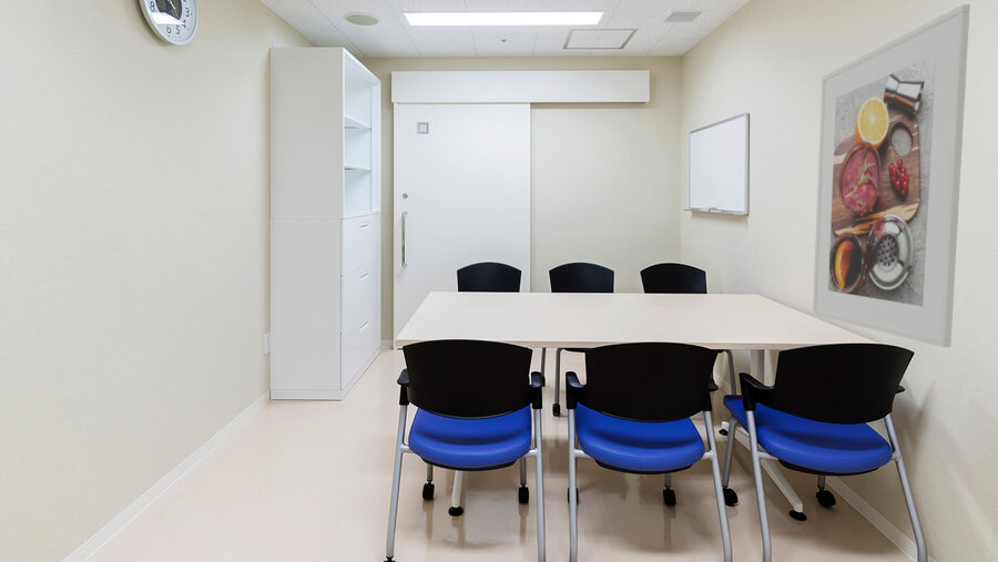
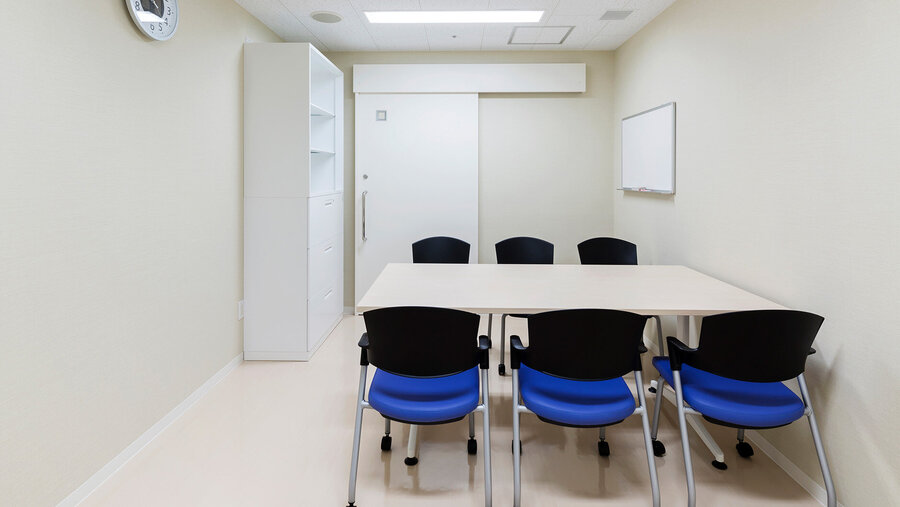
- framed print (875, 190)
